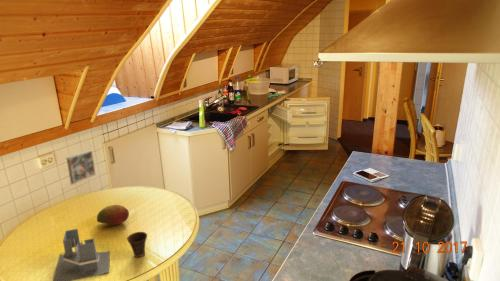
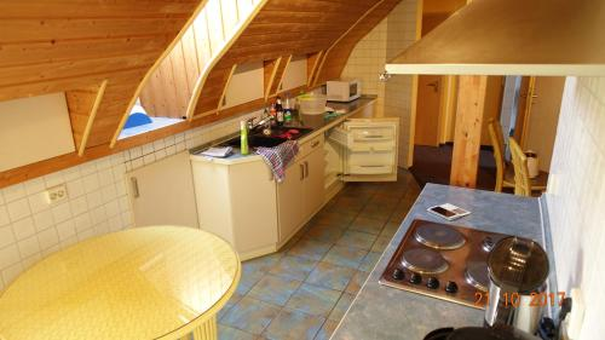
- utensil holder (81, 249)
- fruit (113, 214)
- cup (138, 245)
- decorative tile (82, 166)
